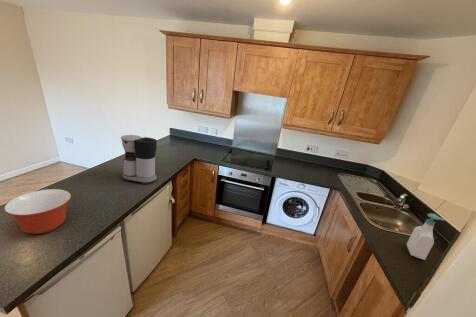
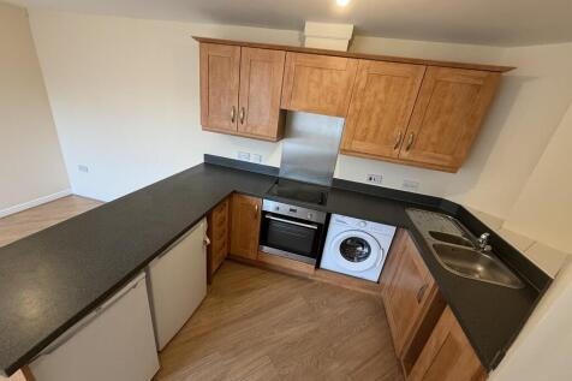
- soap bottle (426, 234)
- coffee maker (140, 158)
- mixing bowl (42, 213)
